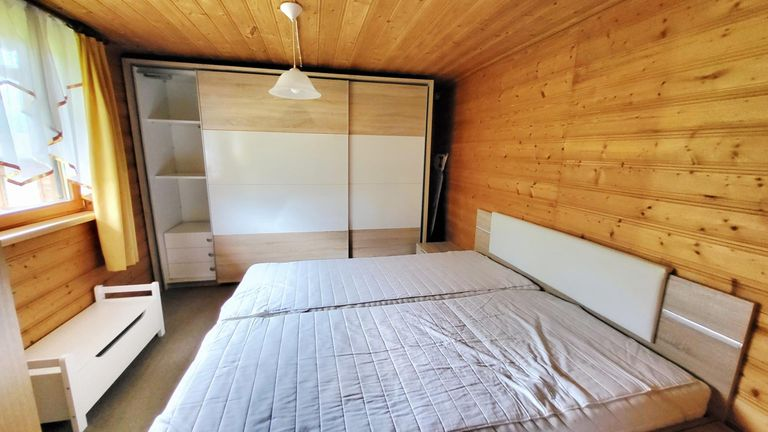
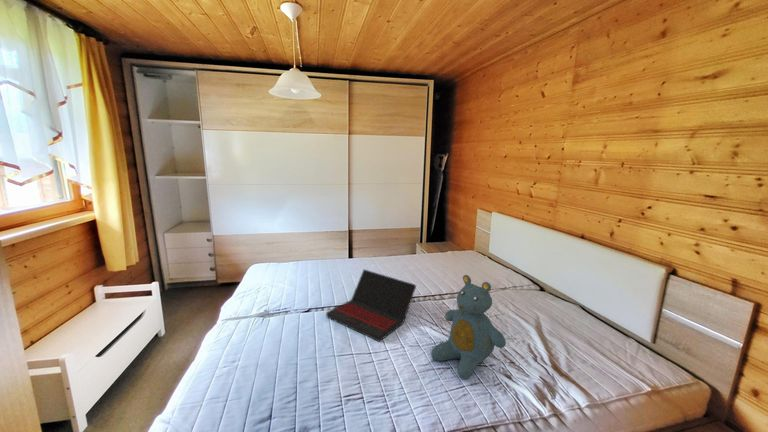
+ teddy bear (466, 321)
+ laptop (371, 300)
